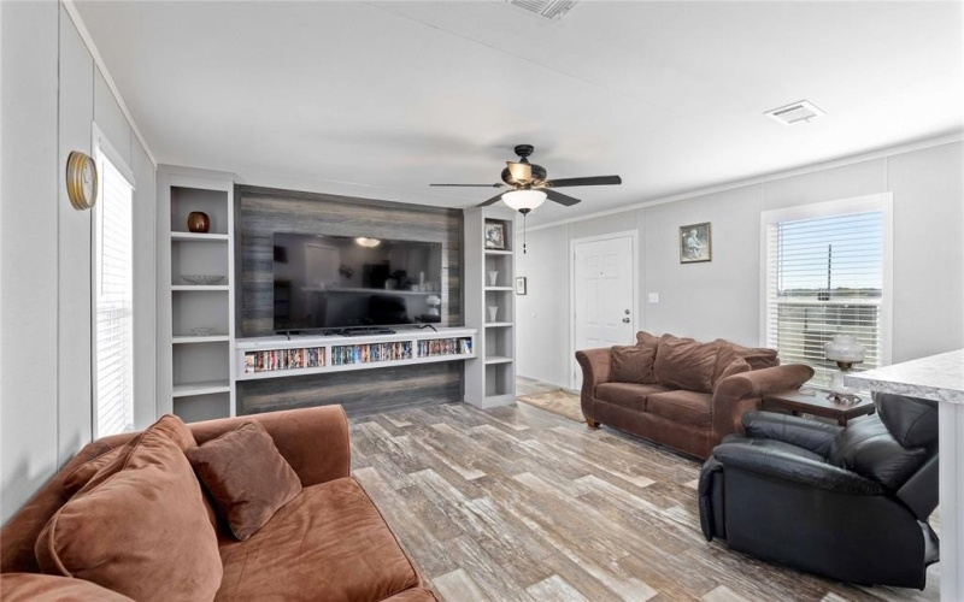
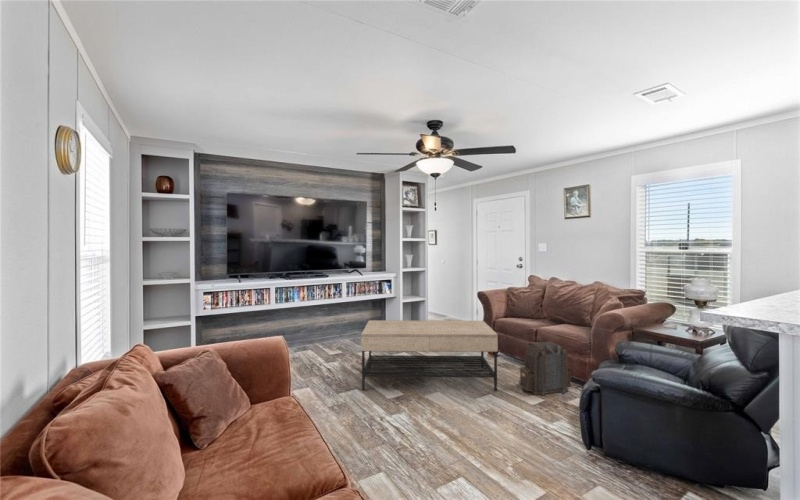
+ backpack (545, 365)
+ coffee table (427, 351)
